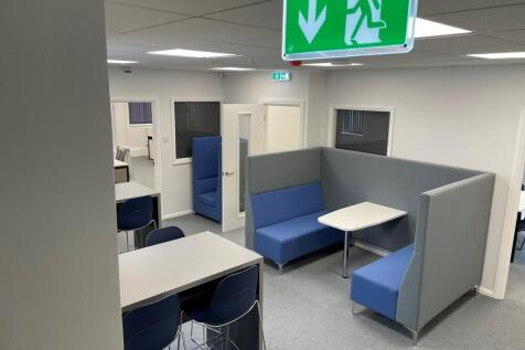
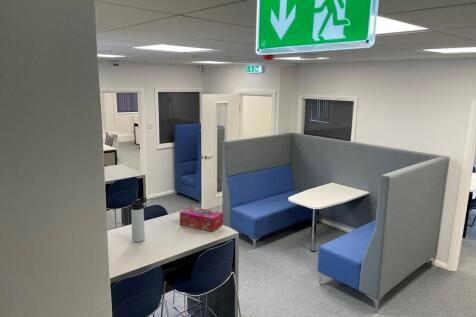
+ thermos bottle (139, 219)
+ tissue box (201, 218)
